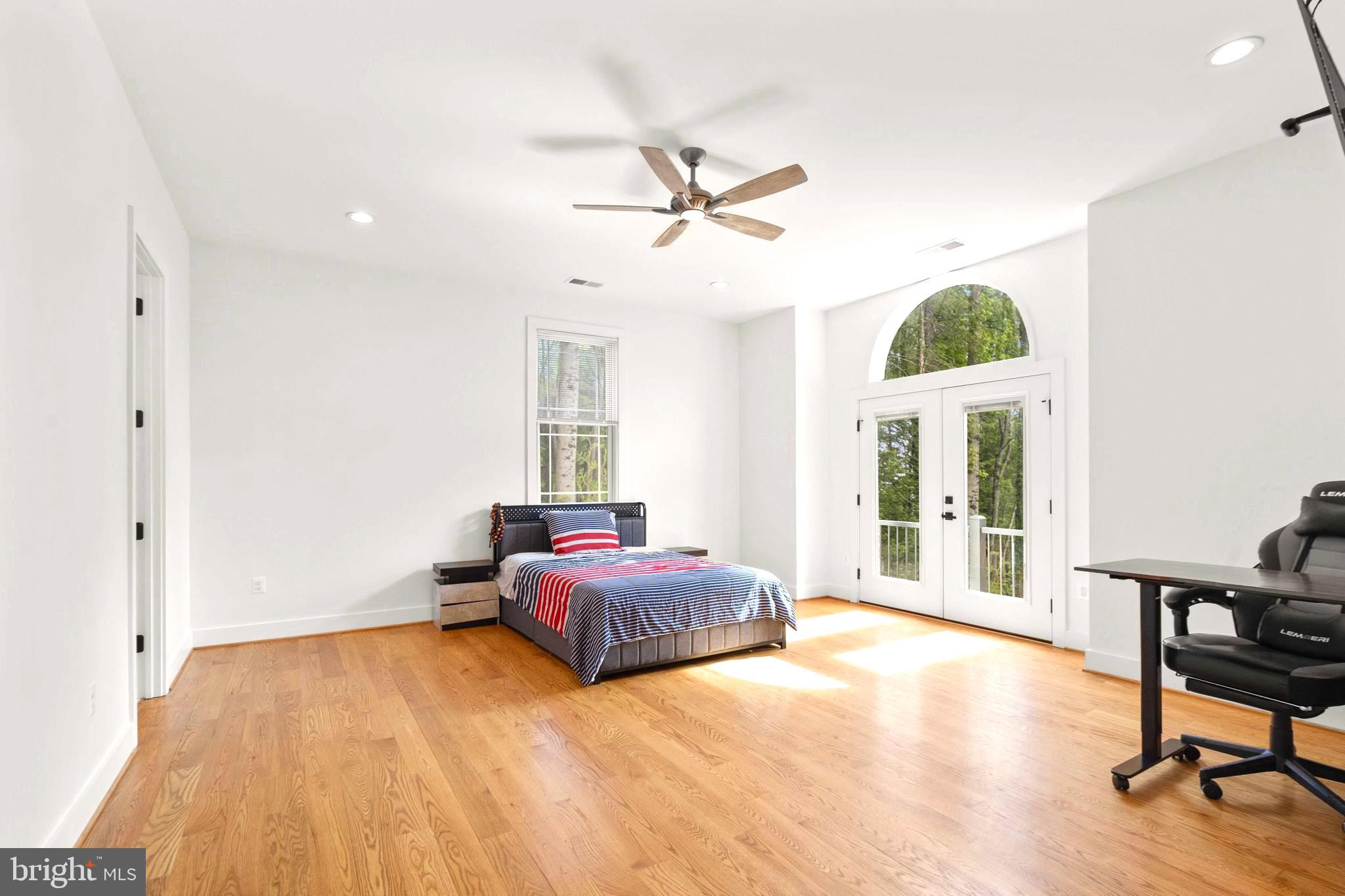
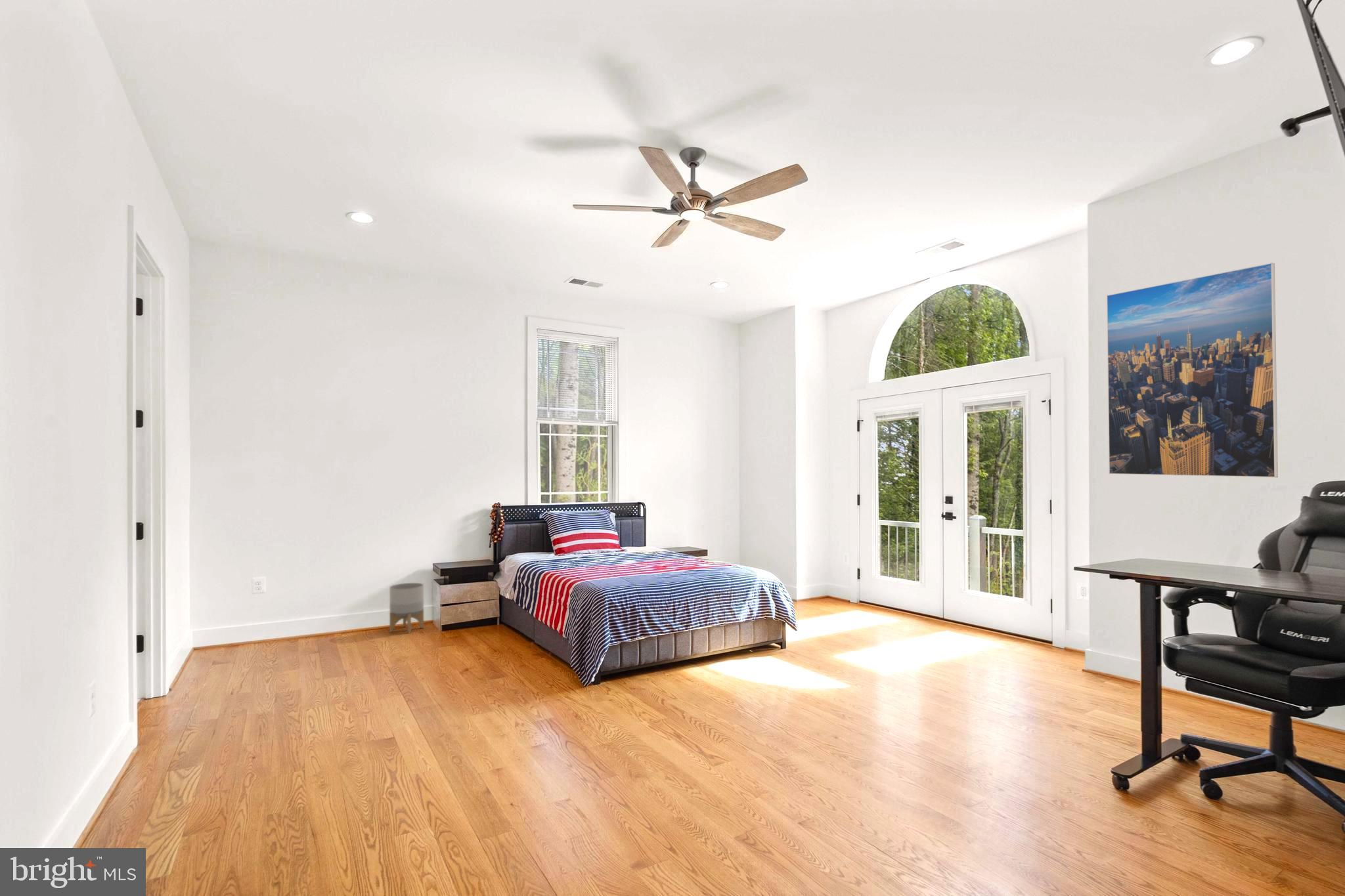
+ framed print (1184, 377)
+ planter (407, 607)
